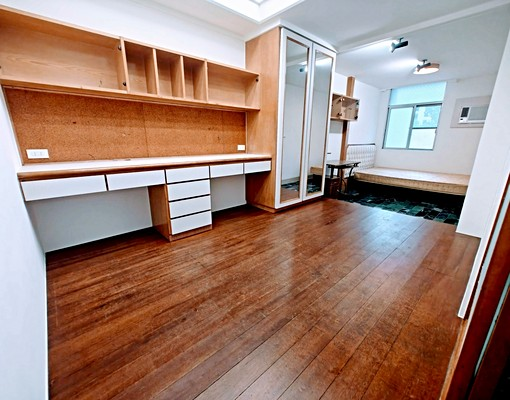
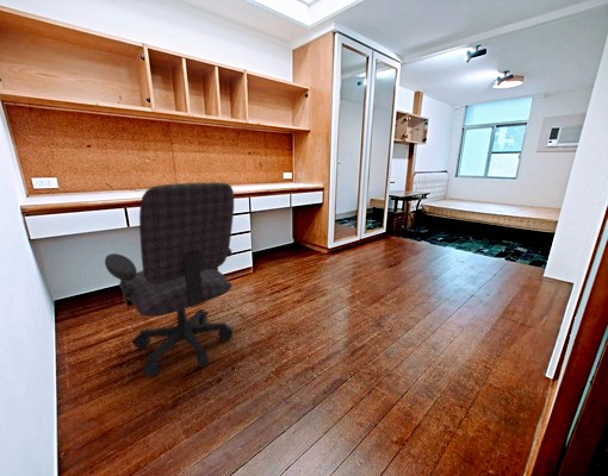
+ office chair (175, 271)
